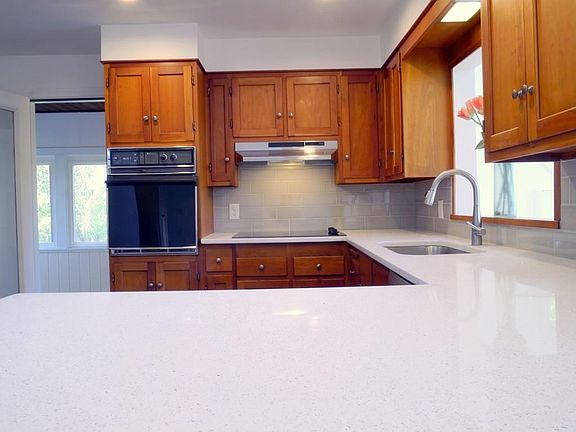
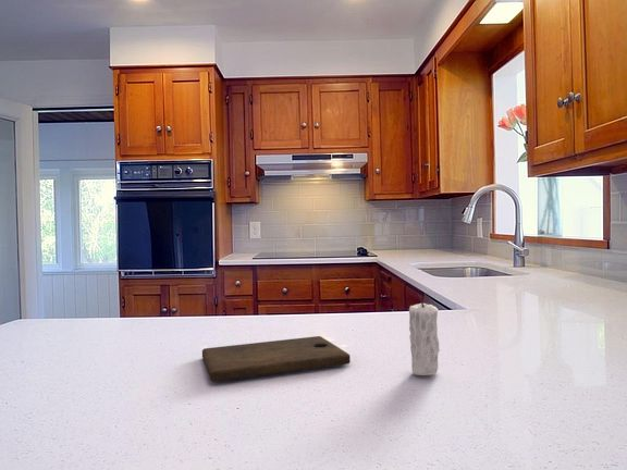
+ cutting board (273, 356)
+ candle (423, 331)
